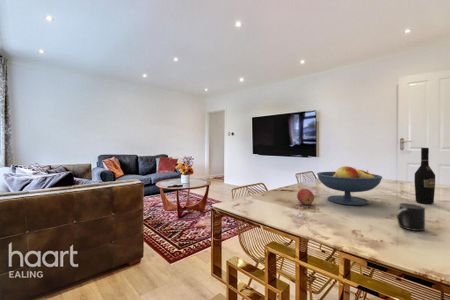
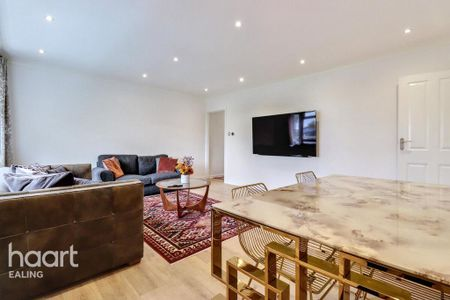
- wine bottle (424, 175)
- fruit bowl (347, 183)
- mug (407, 216)
- apple (305, 196)
